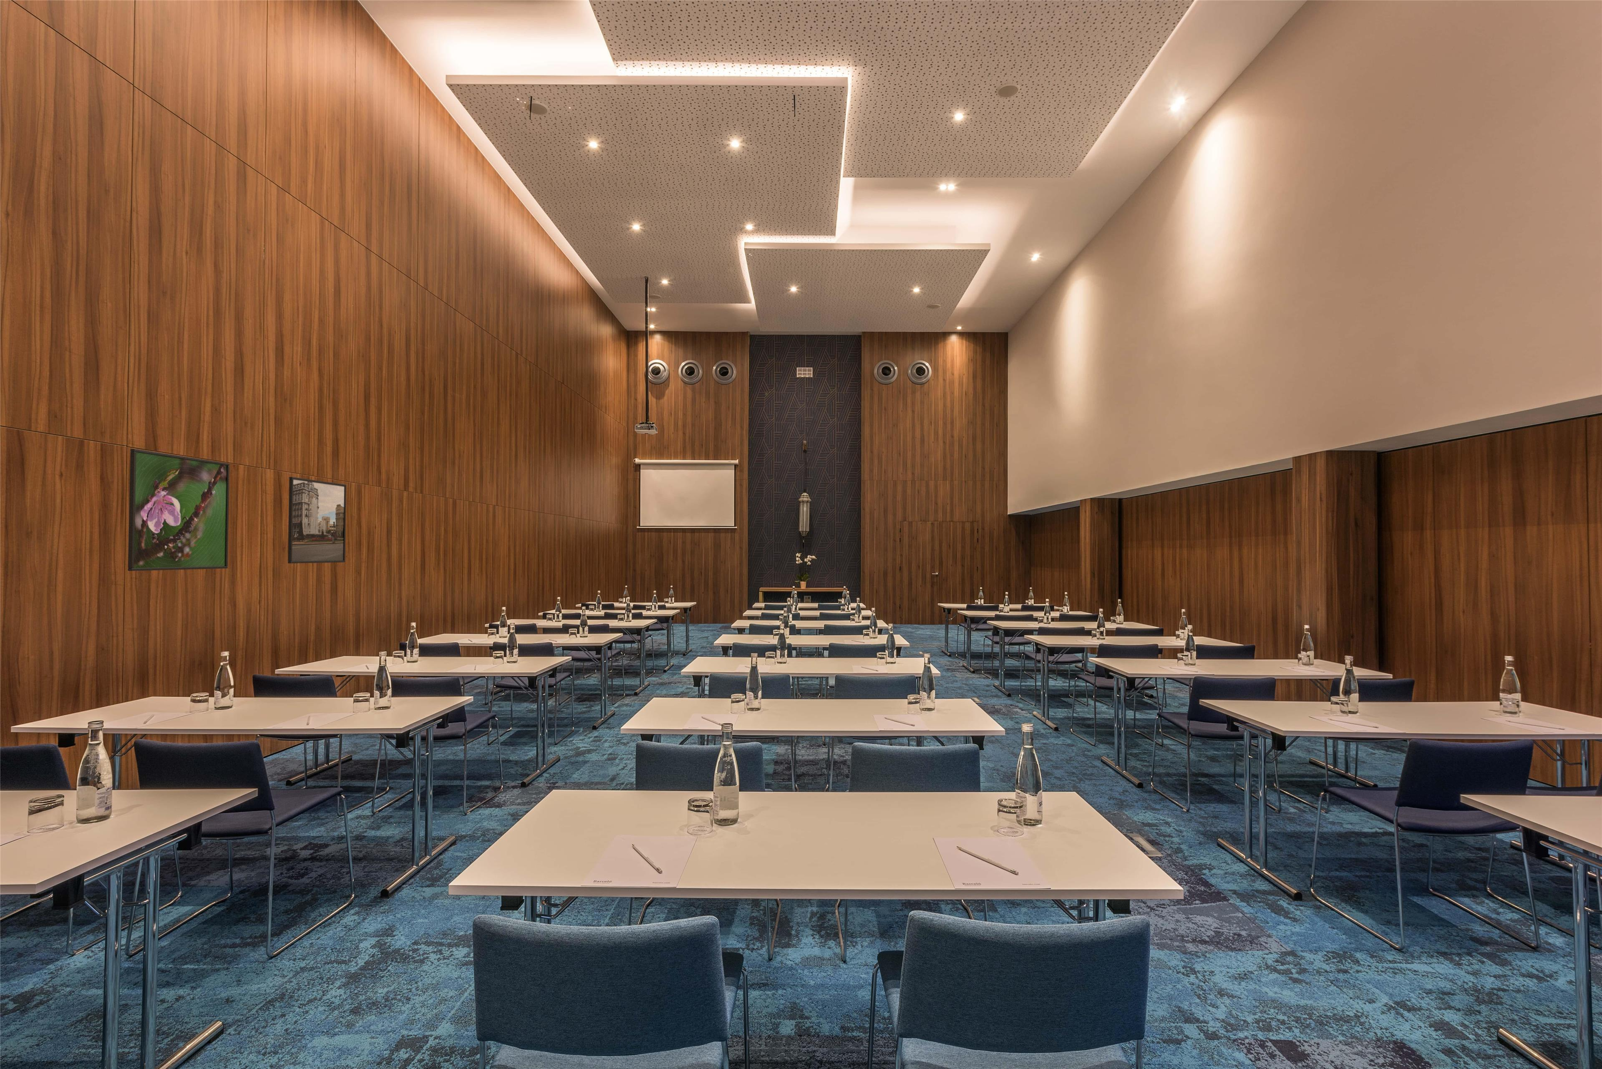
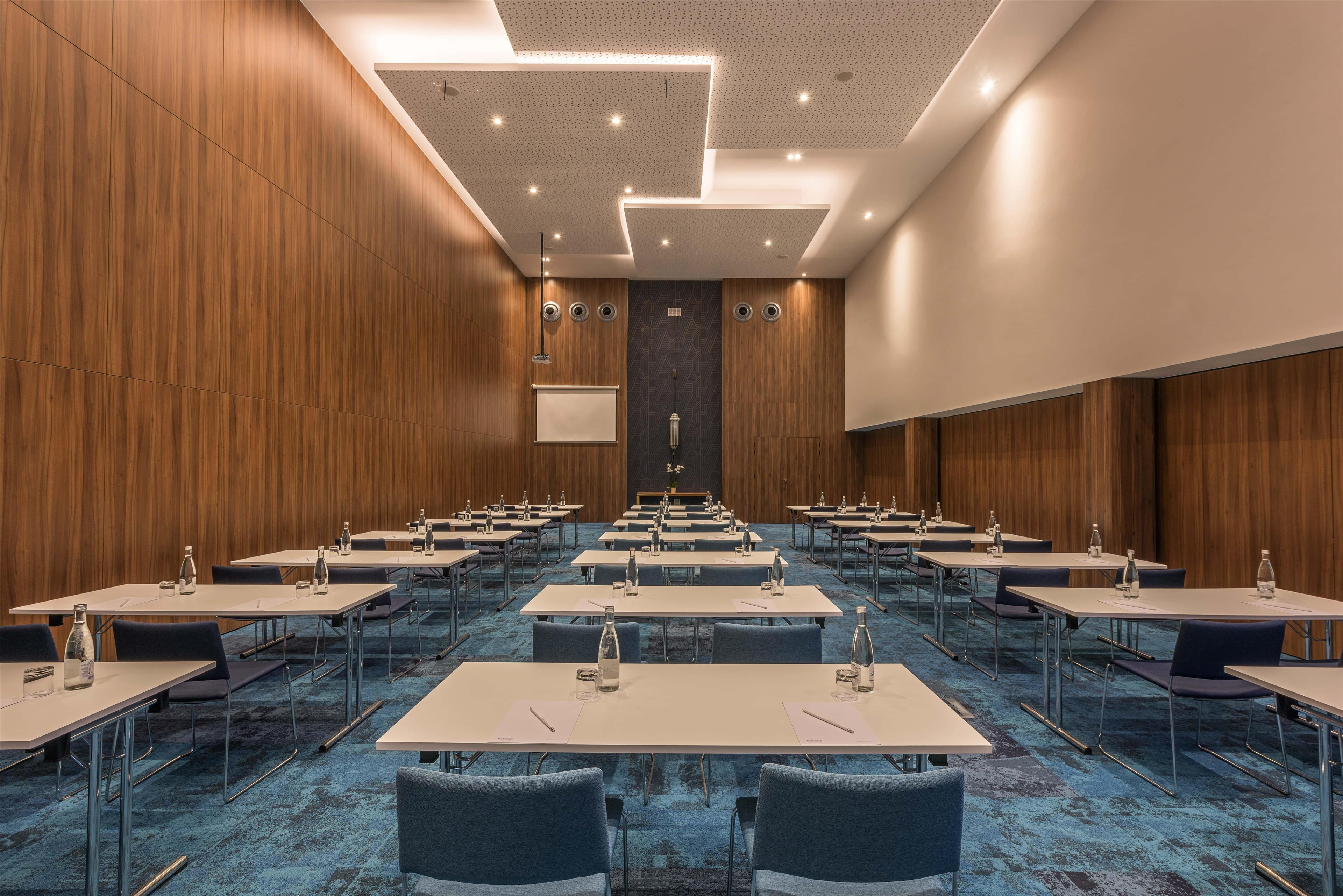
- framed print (183, 513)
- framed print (318, 521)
